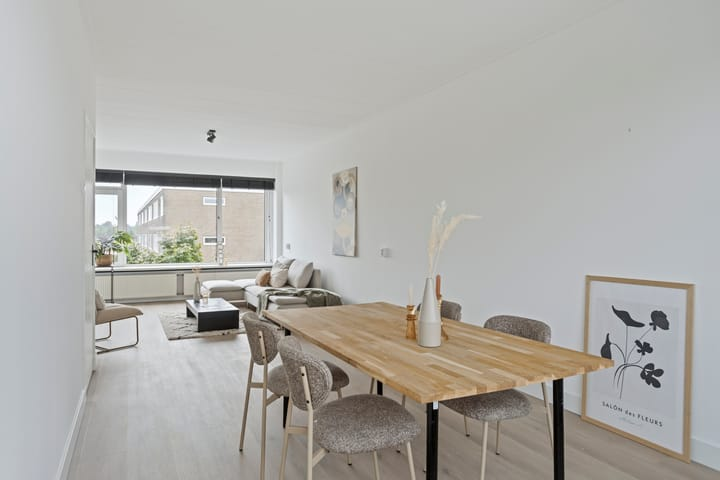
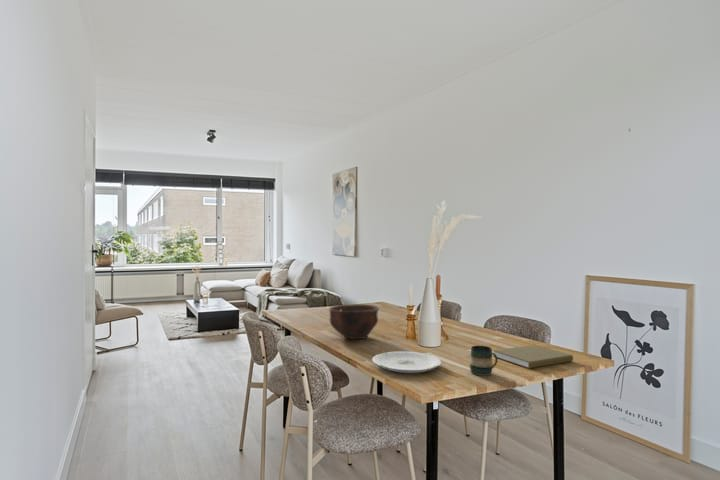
+ book (532, 355)
+ plate (406, 362)
+ bowl (353, 322)
+ mug (484, 361)
